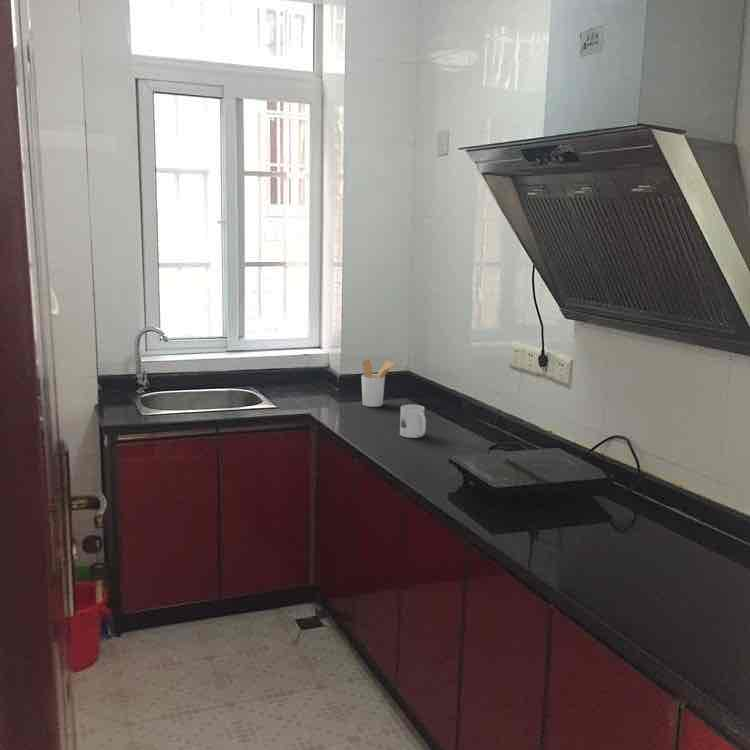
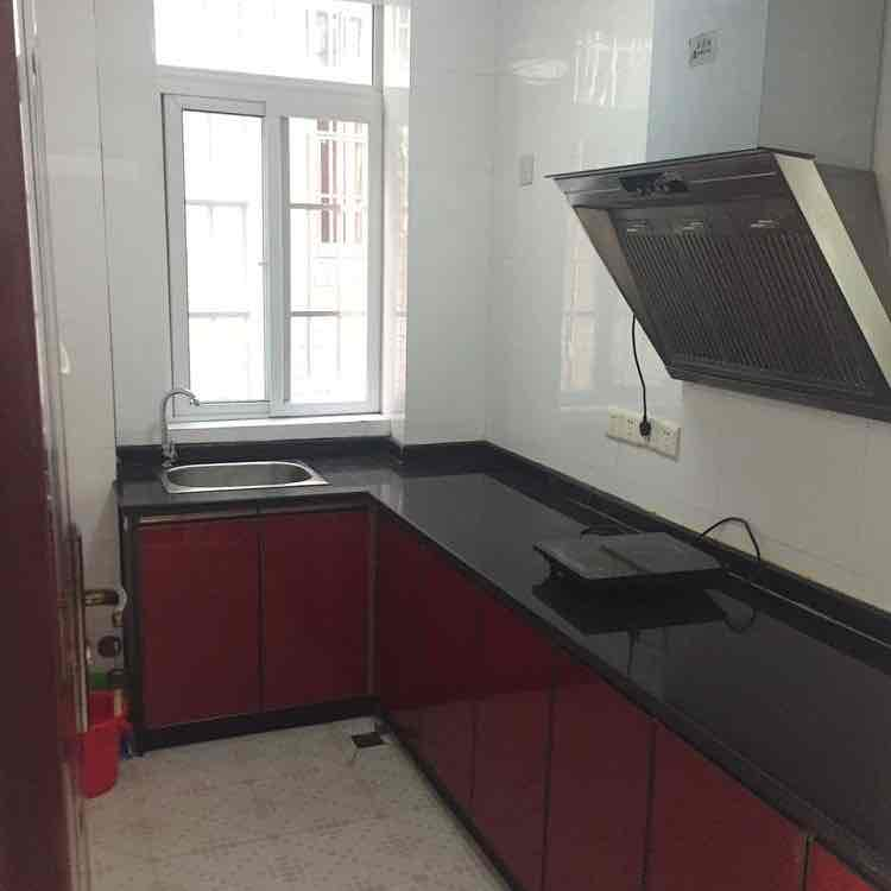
- utensil holder (378, 382)
- mug (414, 422)
